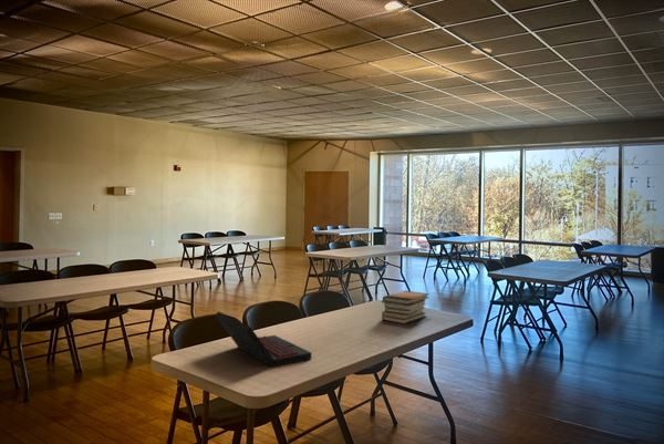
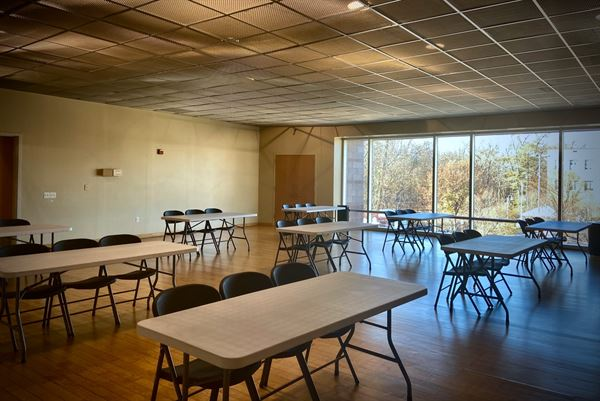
- laptop (261, 337)
- book stack (405, 306)
